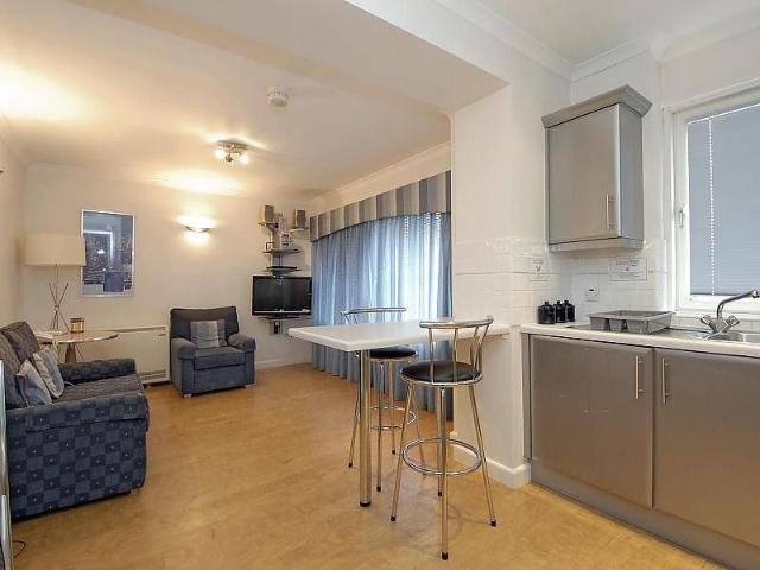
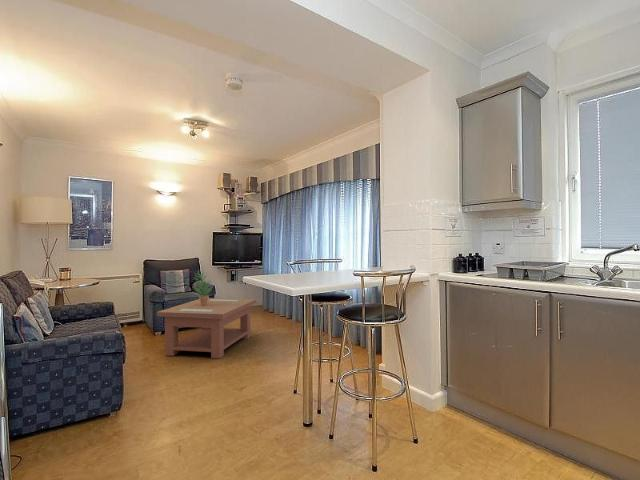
+ potted plant (203, 286)
+ coffee table (211, 325)
